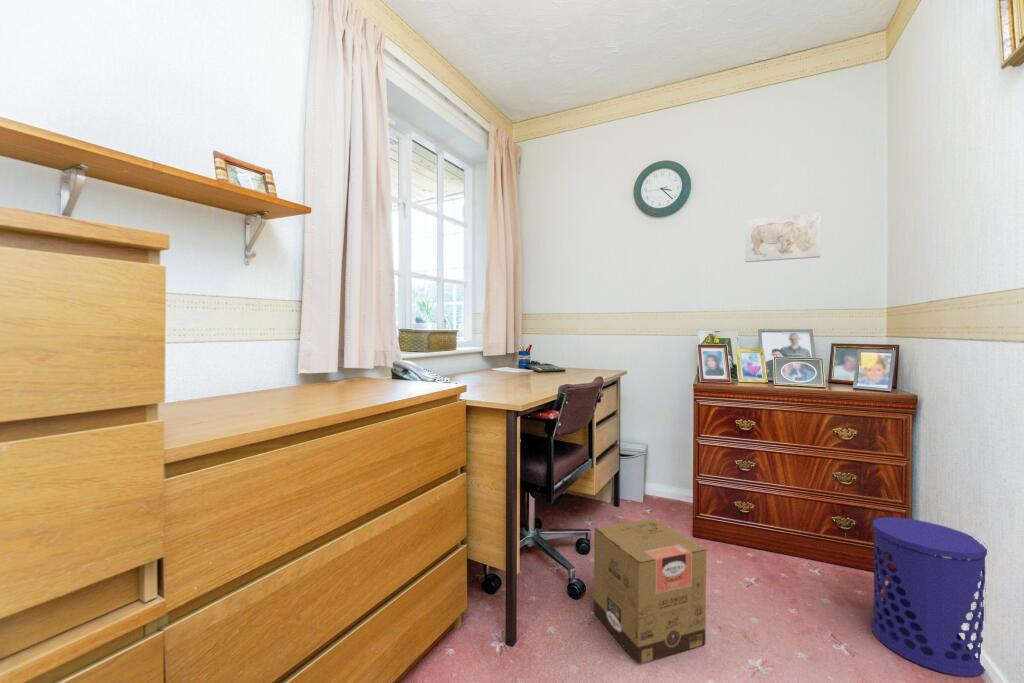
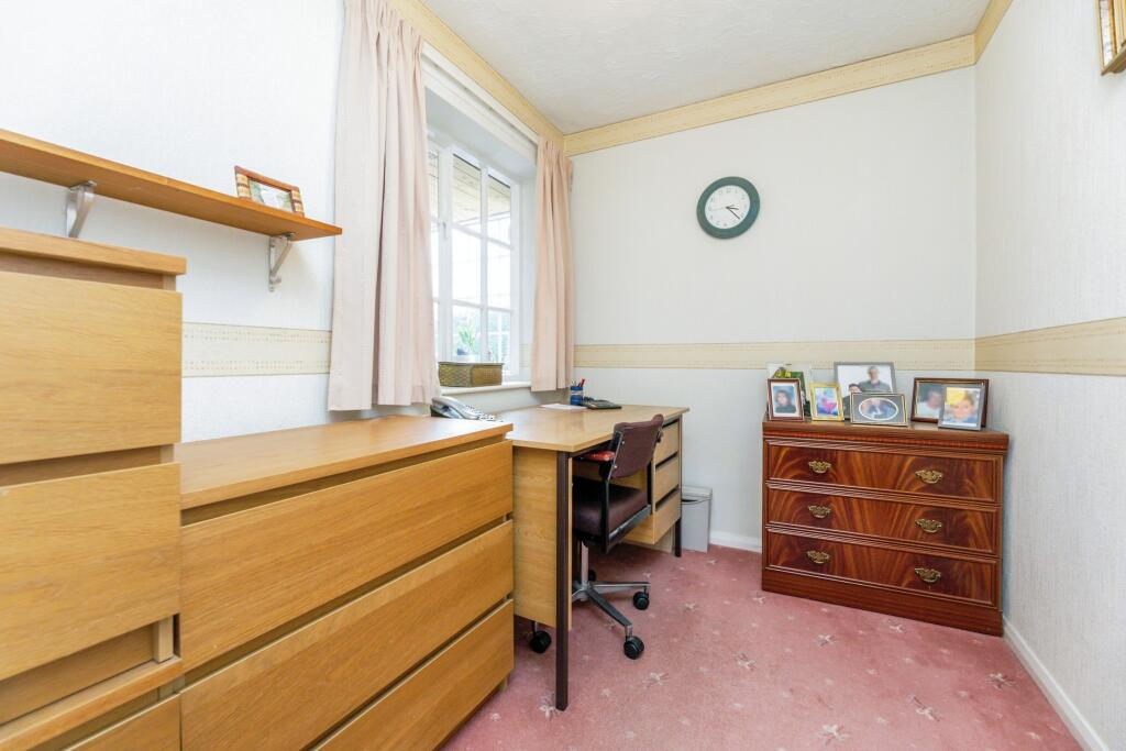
- cardboard box (647, 582)
- waste bin (925, 589)
- wall art (781, 238)
